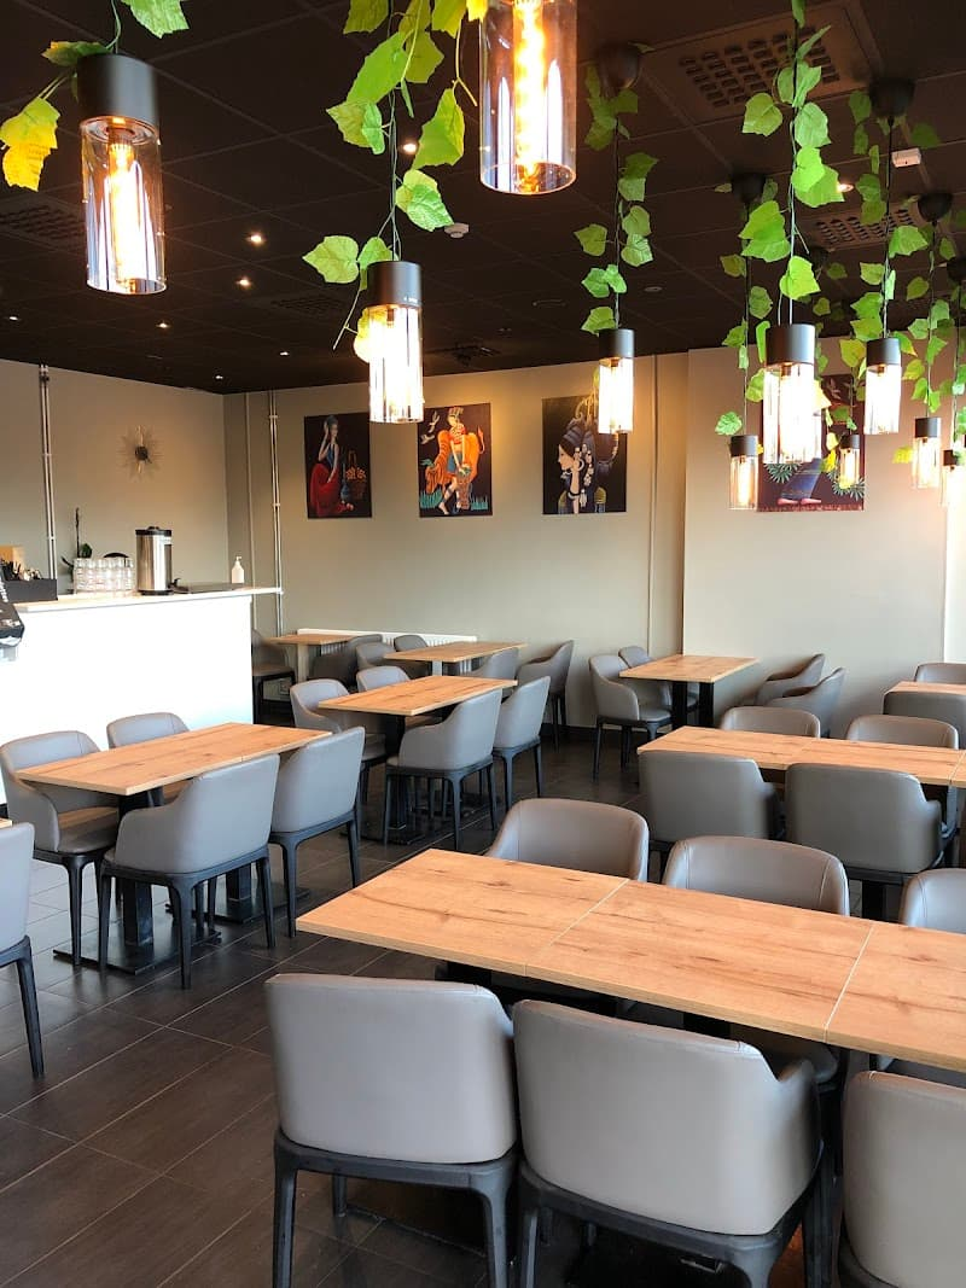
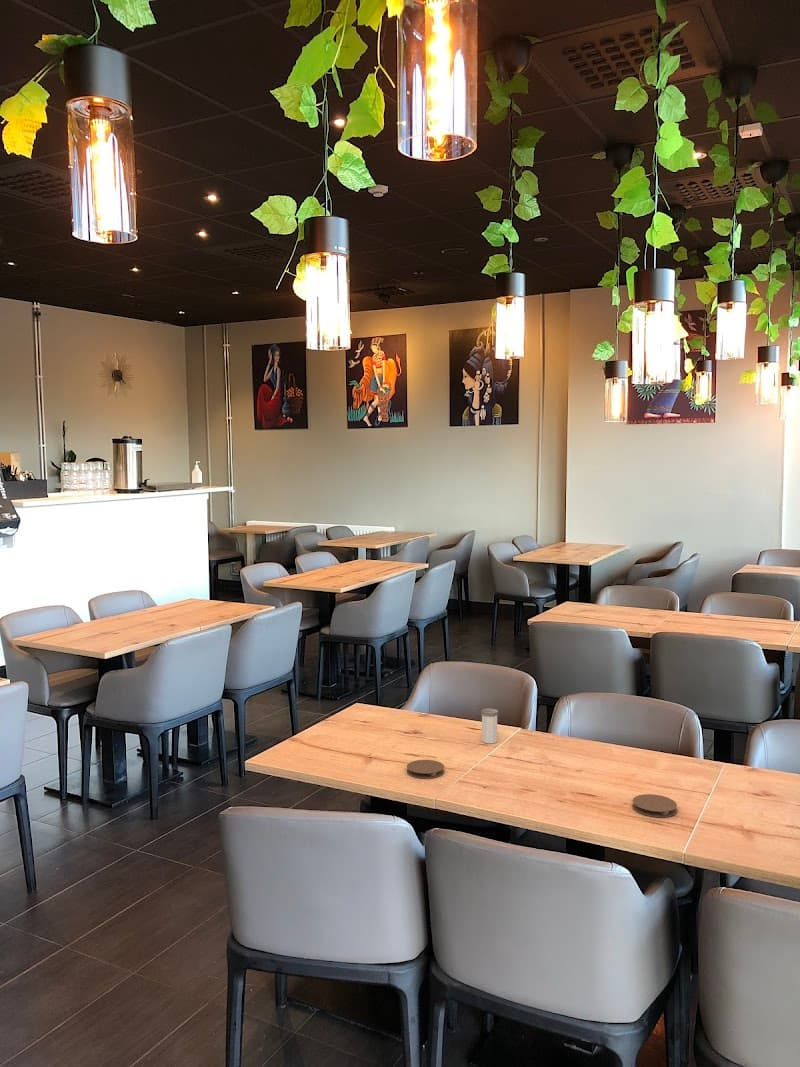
+ coaster (654, 805)
+ salt shaker (489, 725)
+ coaster (425, 768)
